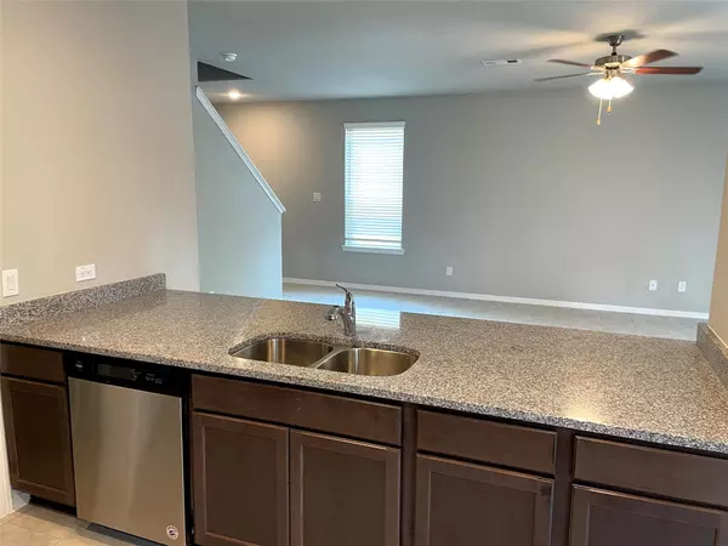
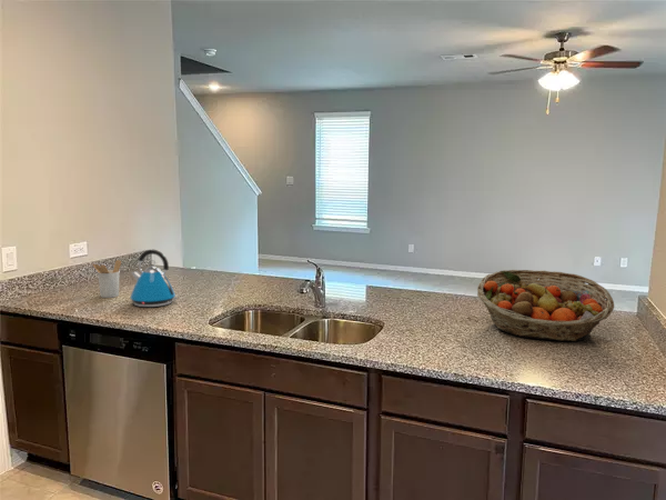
+ kettle (153, 276)
+ utensil holder (105, 278)
+ fruit basket (542, 302)
